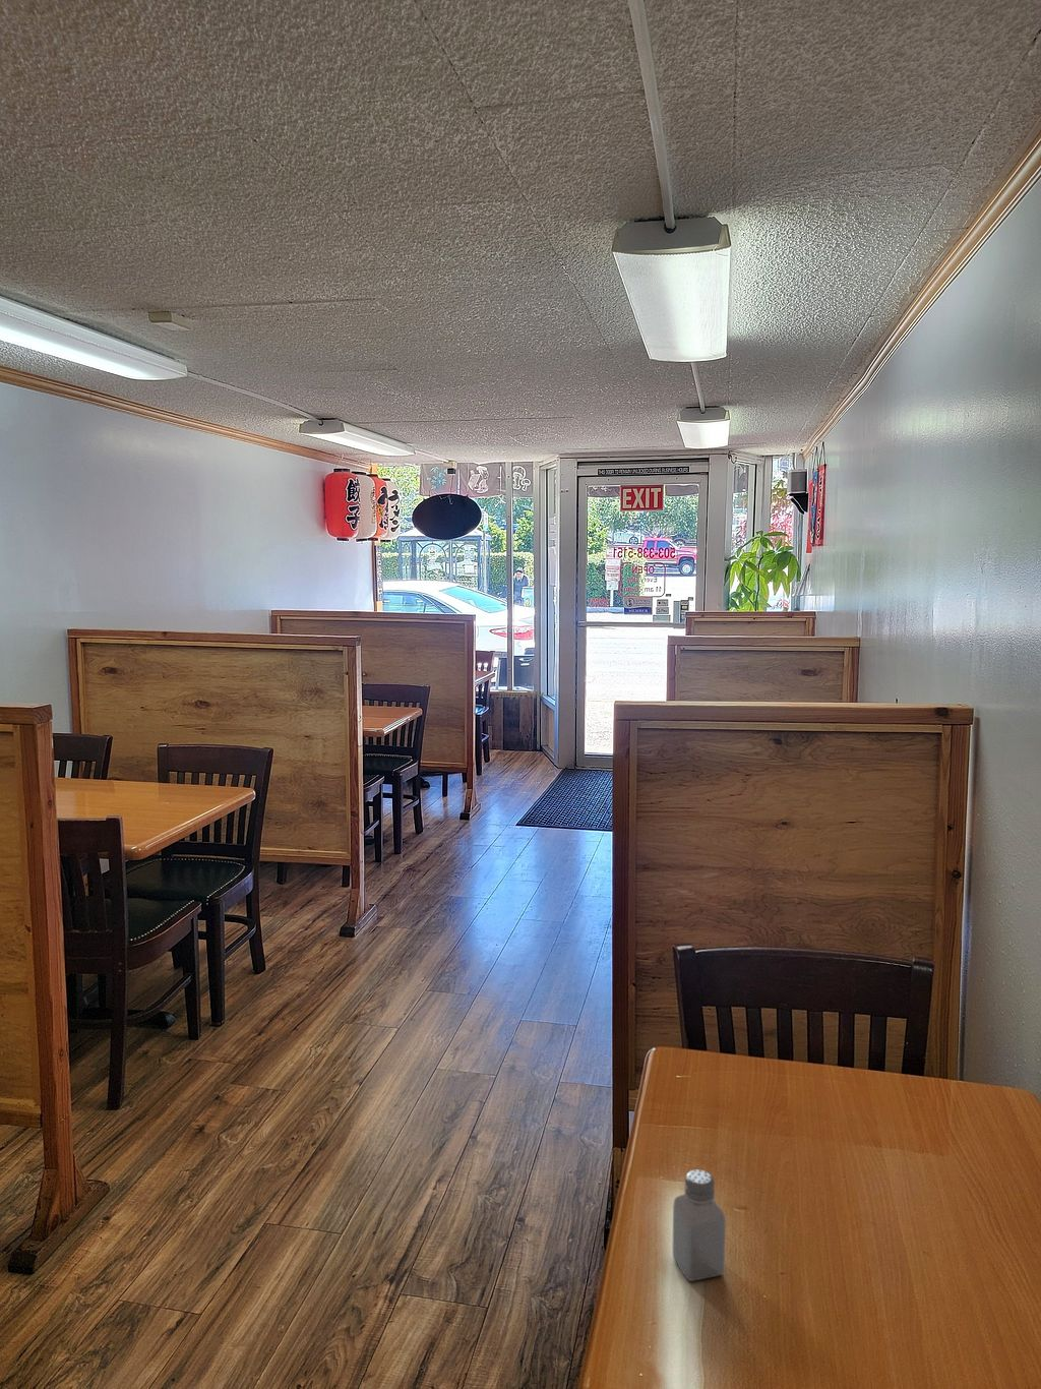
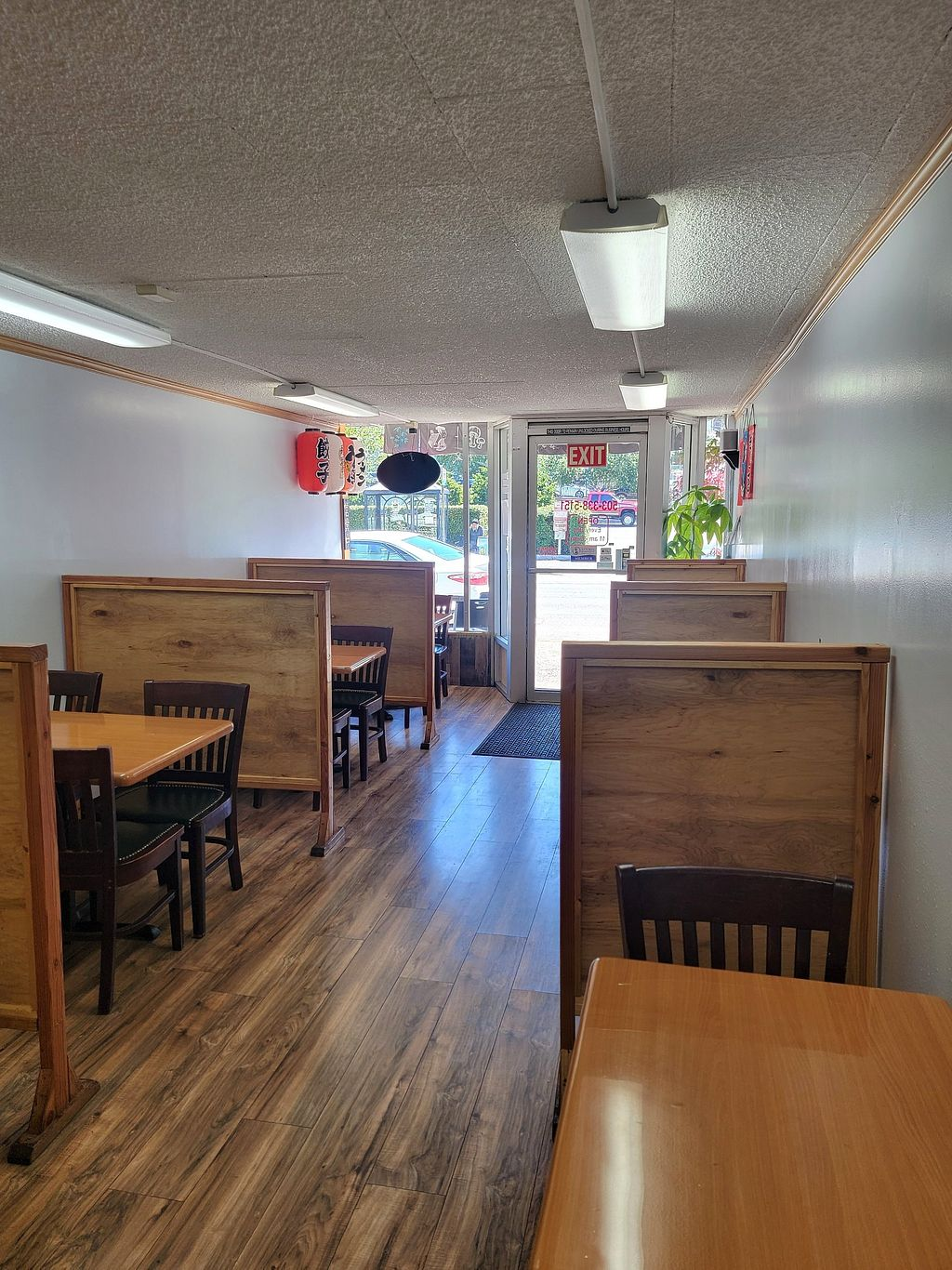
- saltshaker (699, 1221)
